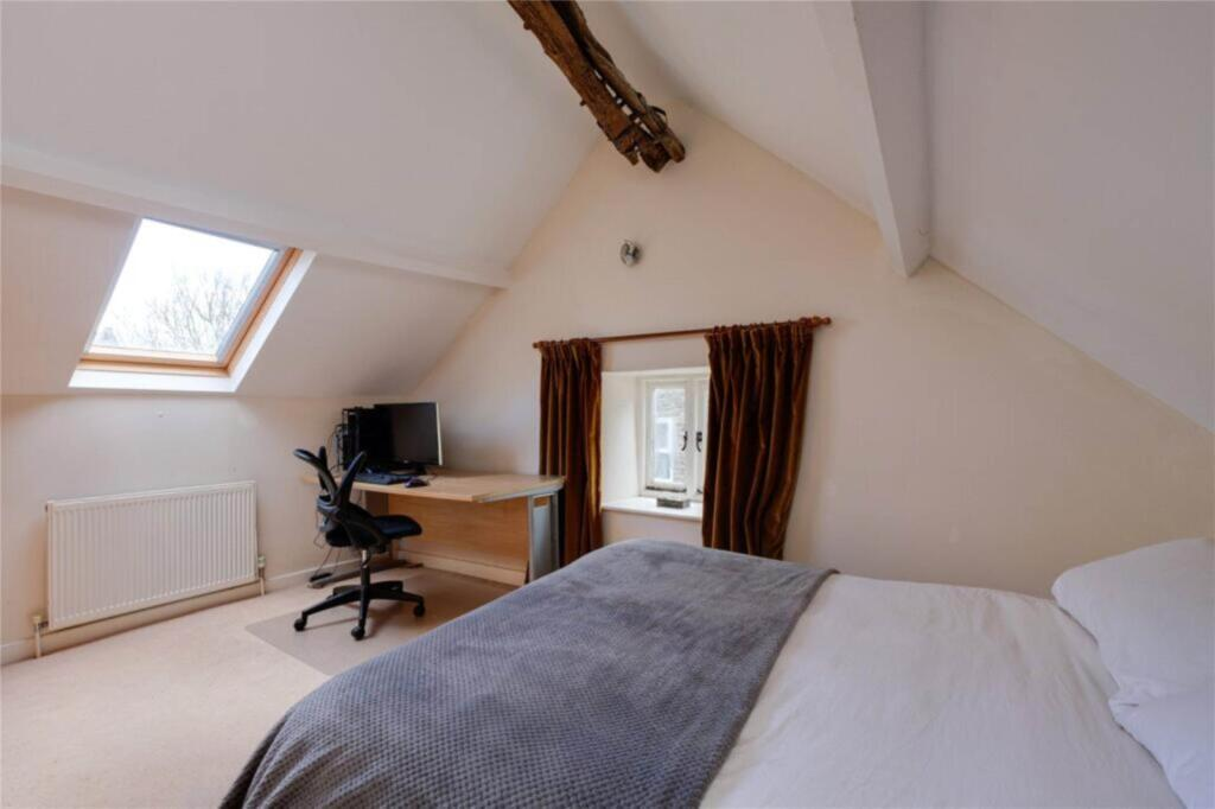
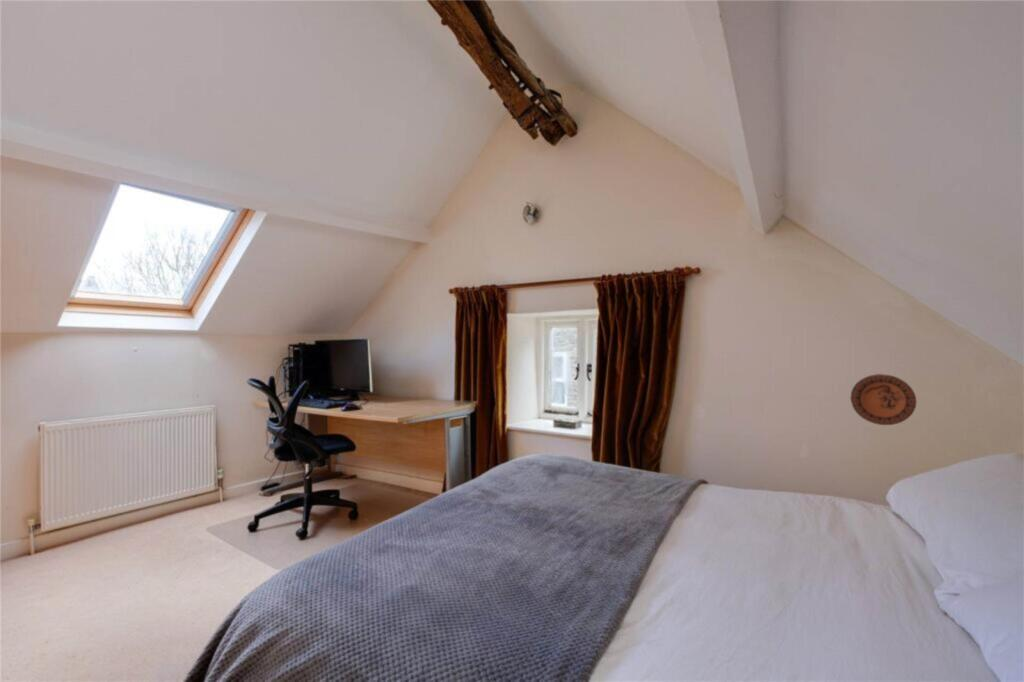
+ decorative plate (882, 399)
